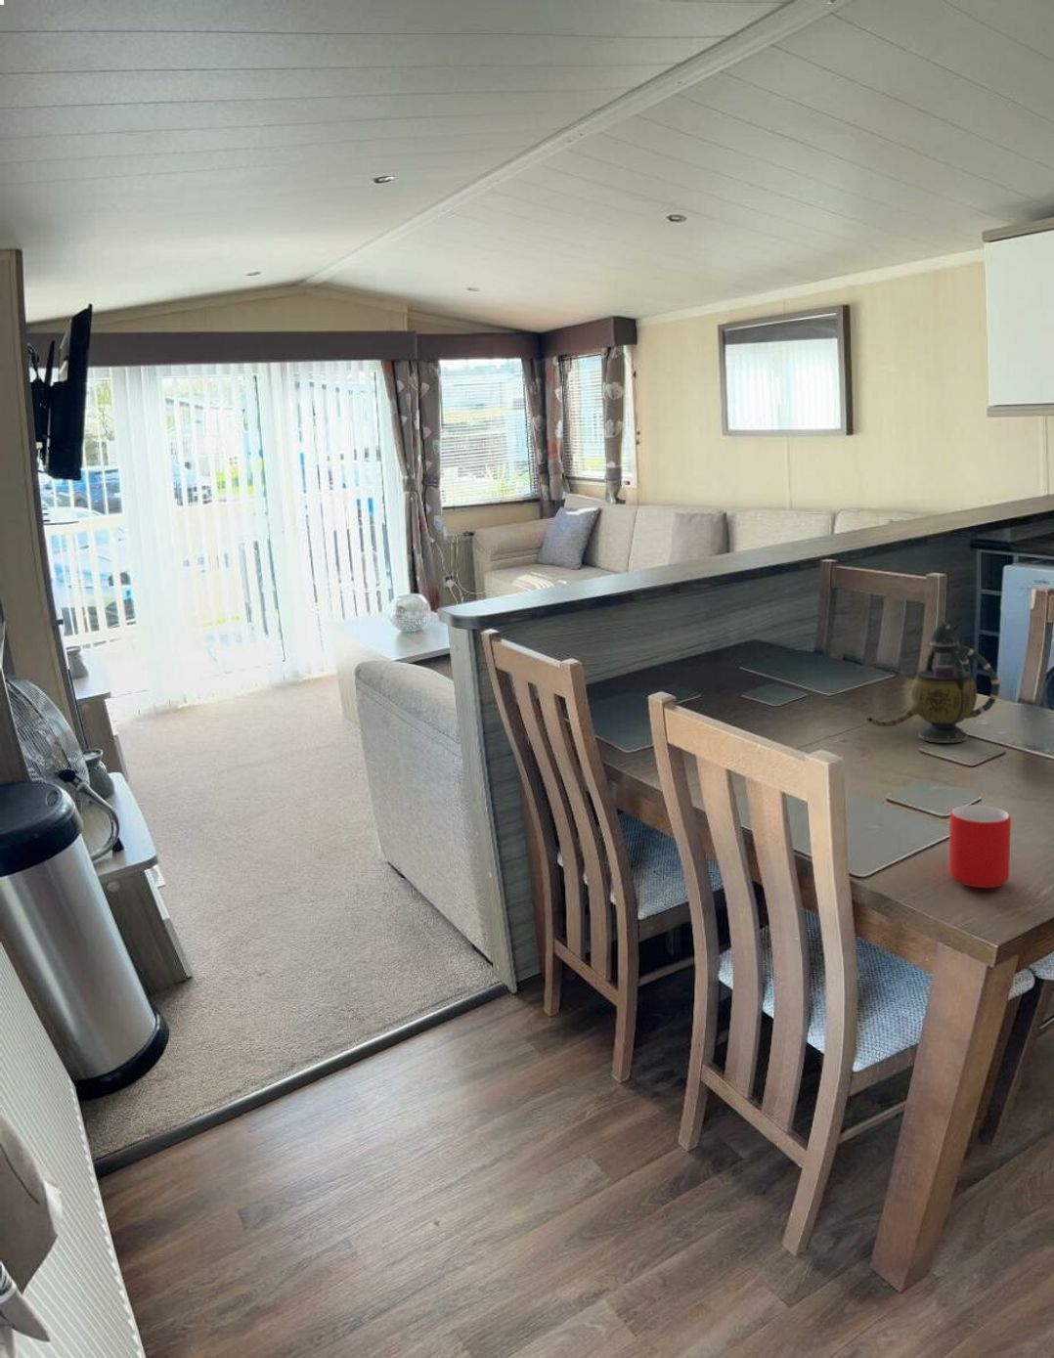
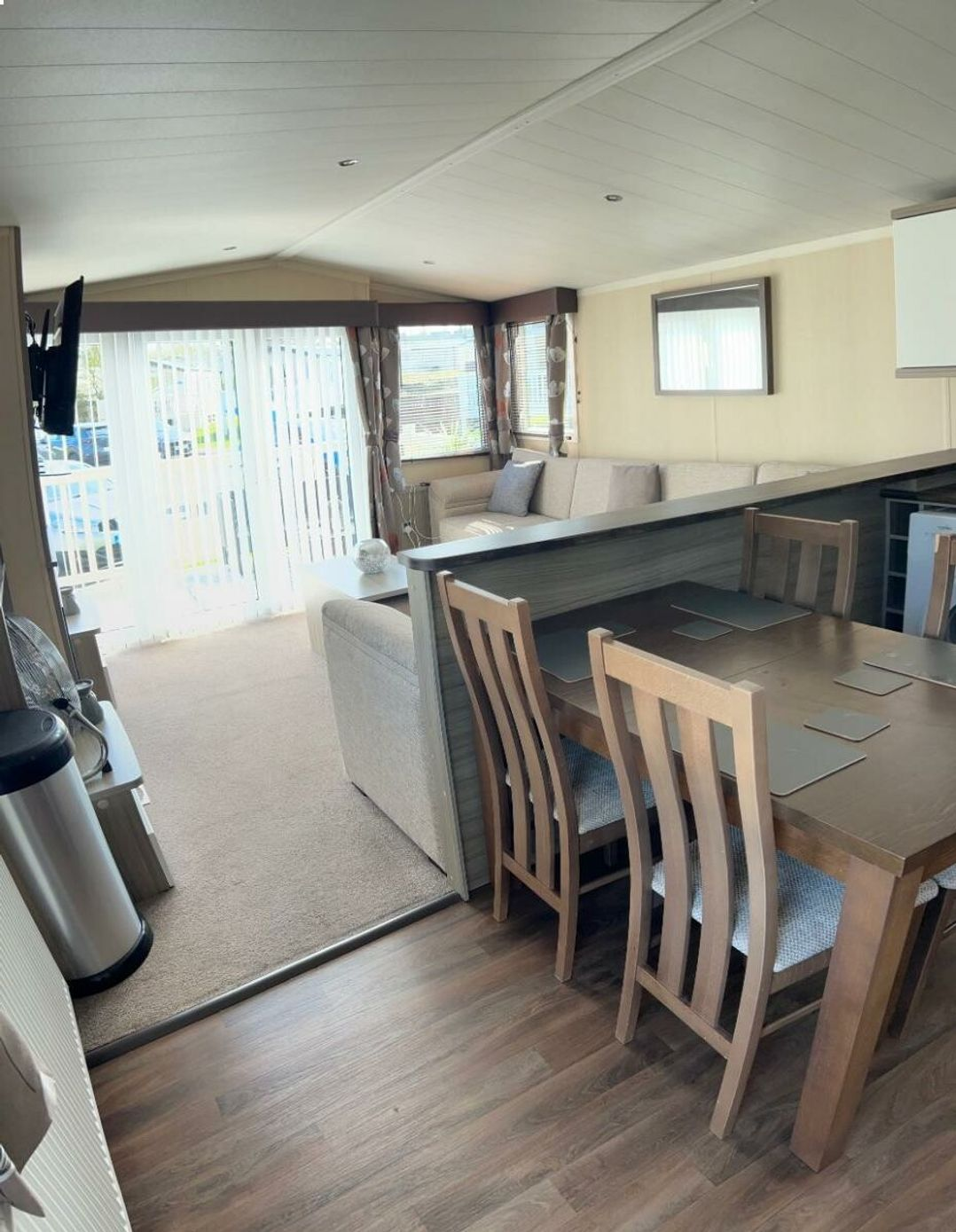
- teapot (927, 680)
- mug (972, 842)
